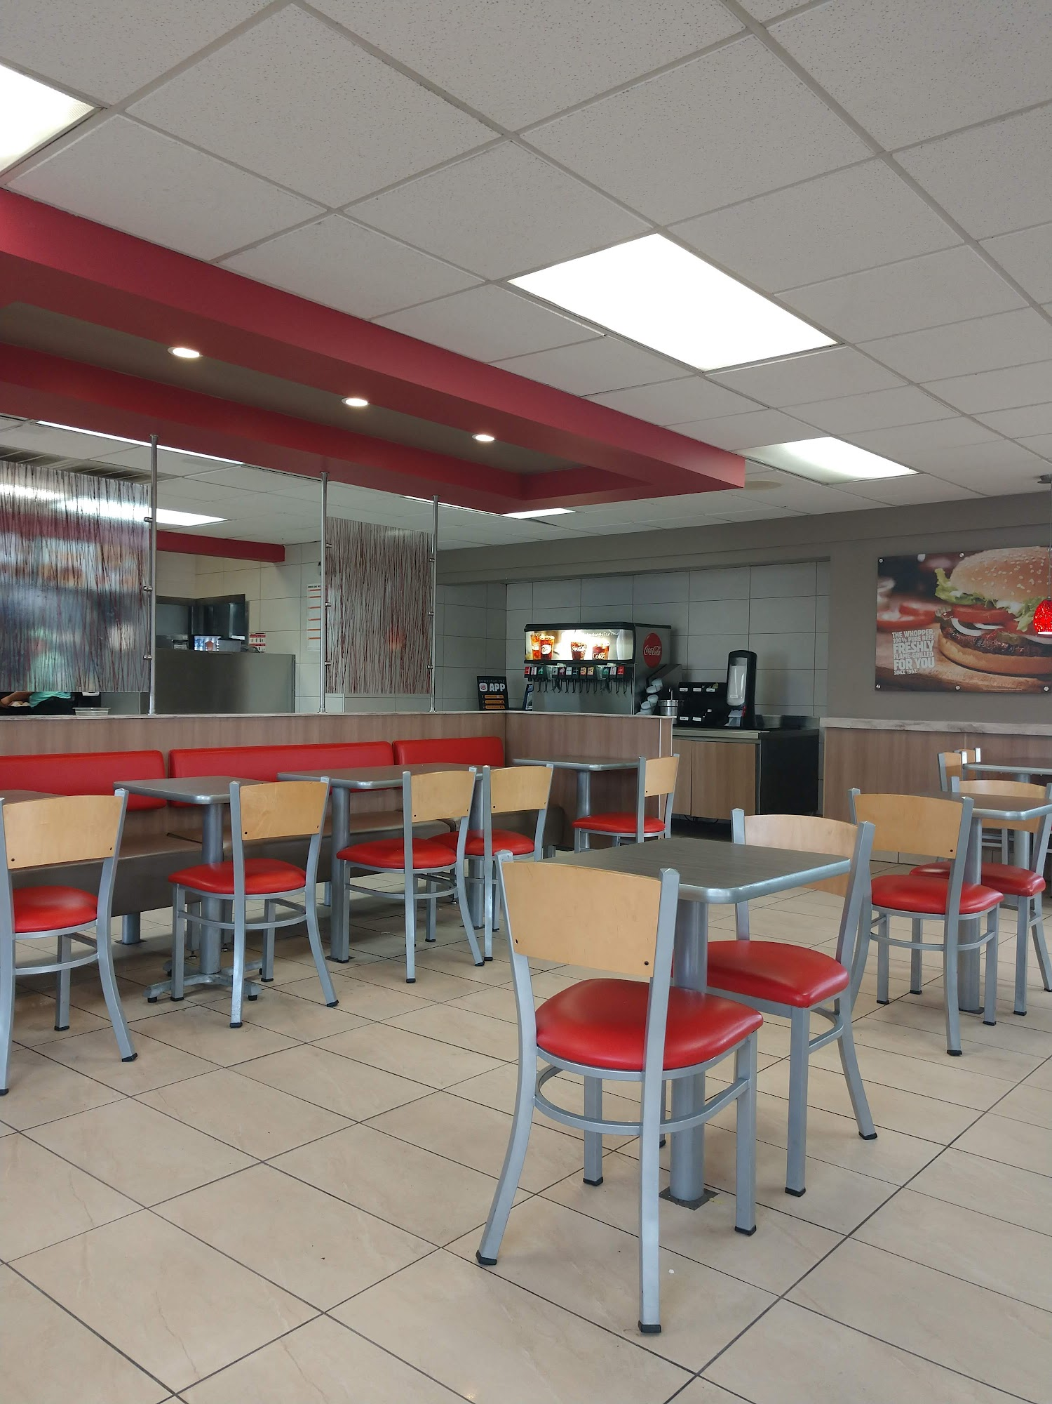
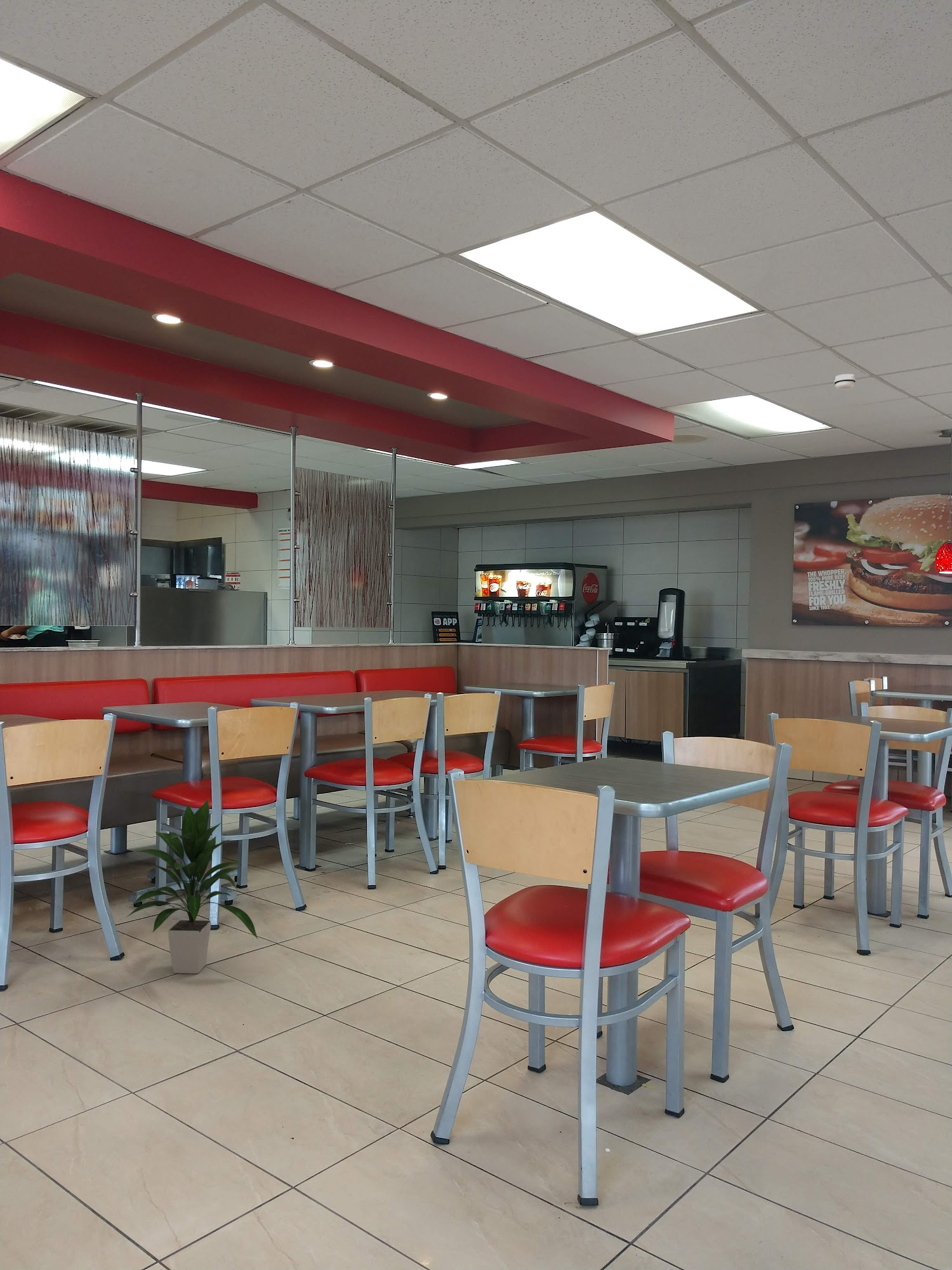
+ smoke detector (845, 382)
+ indoor plant (194, 888)
